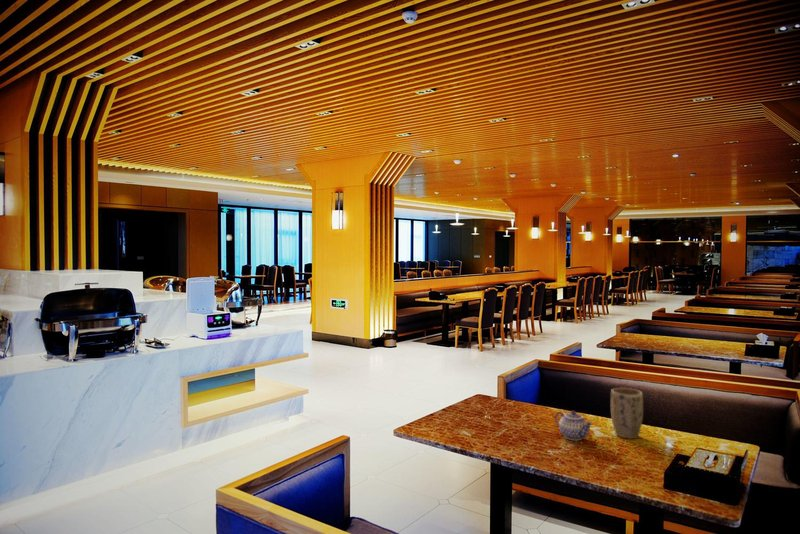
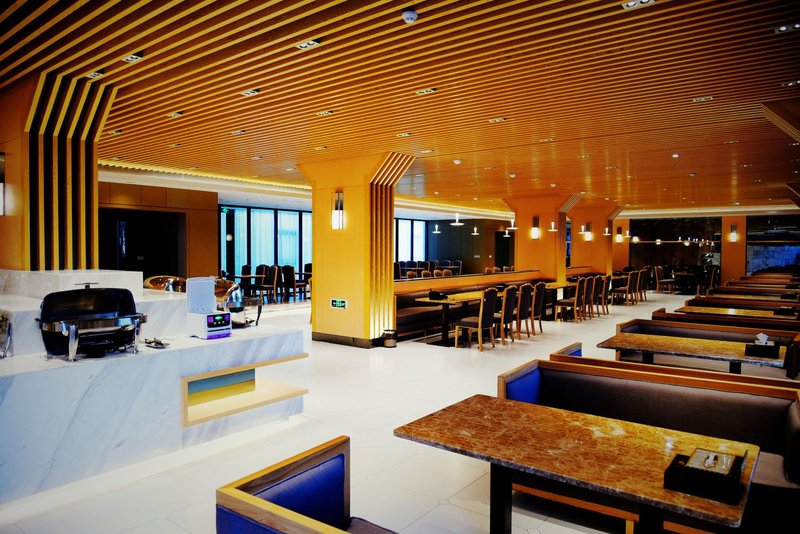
- teapot (573, 424)
- plant pot (626, 413)
